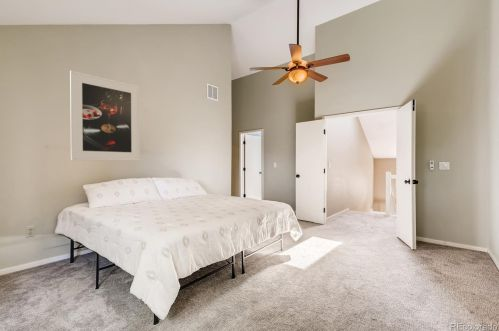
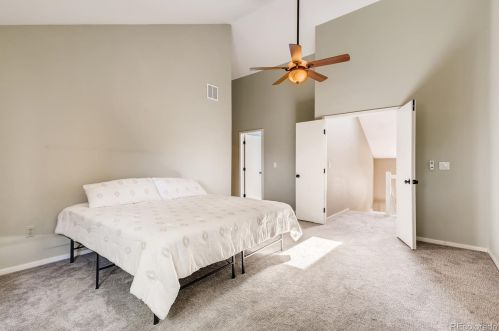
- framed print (108, 120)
